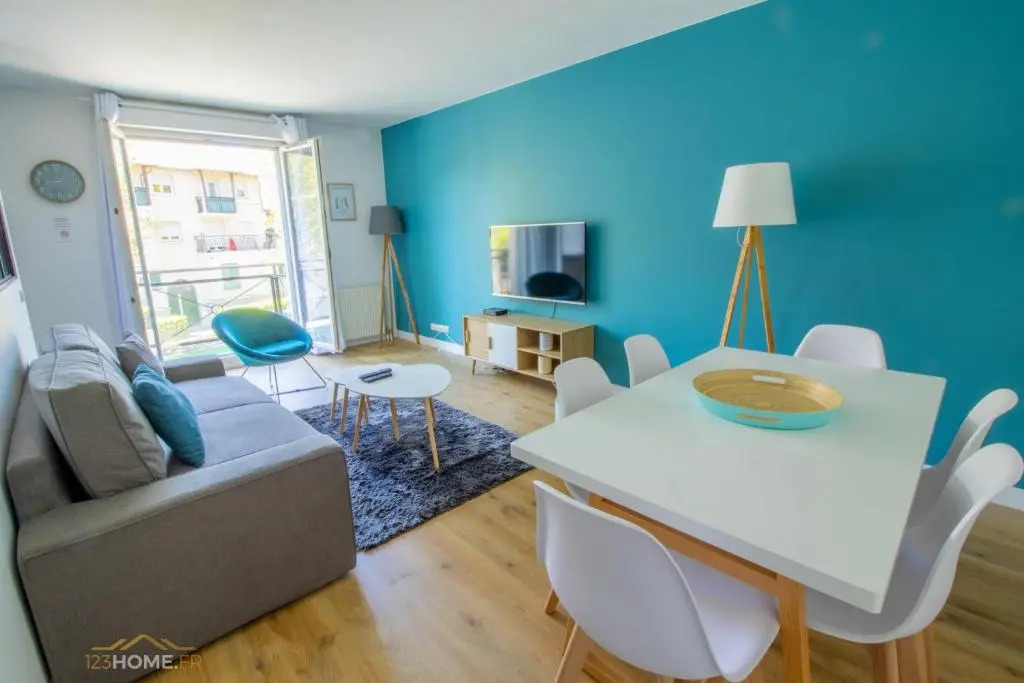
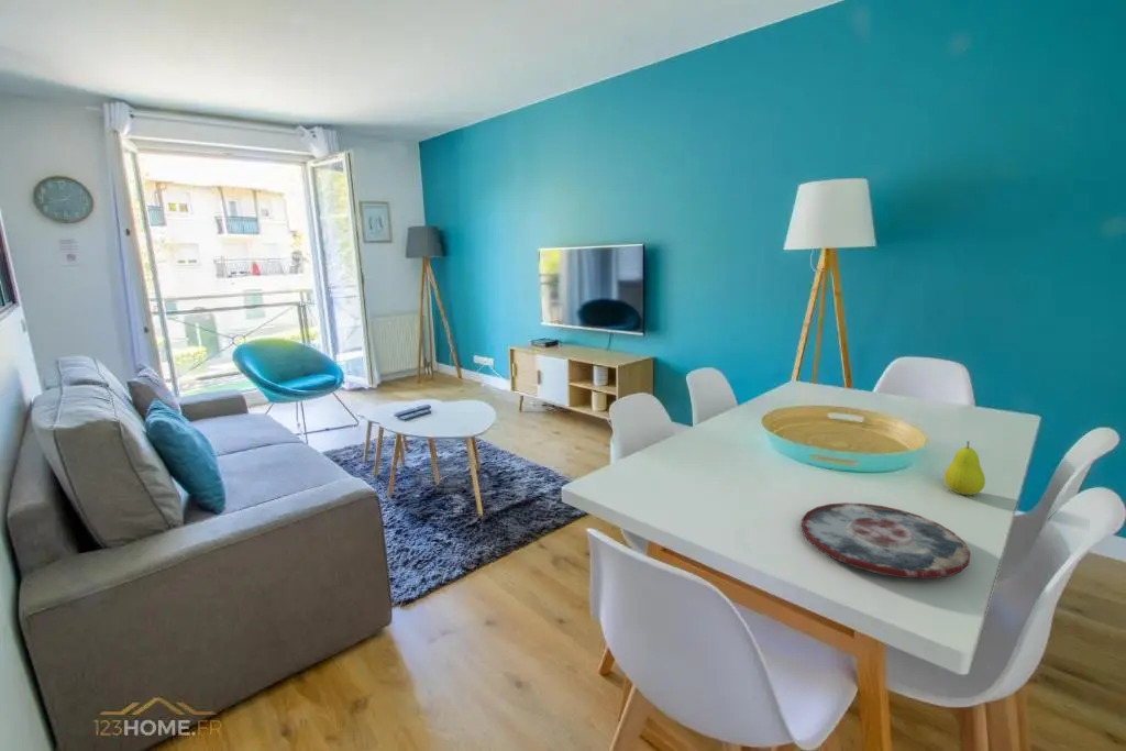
+ fruit (965, 466)
+ plate (880, 537)
